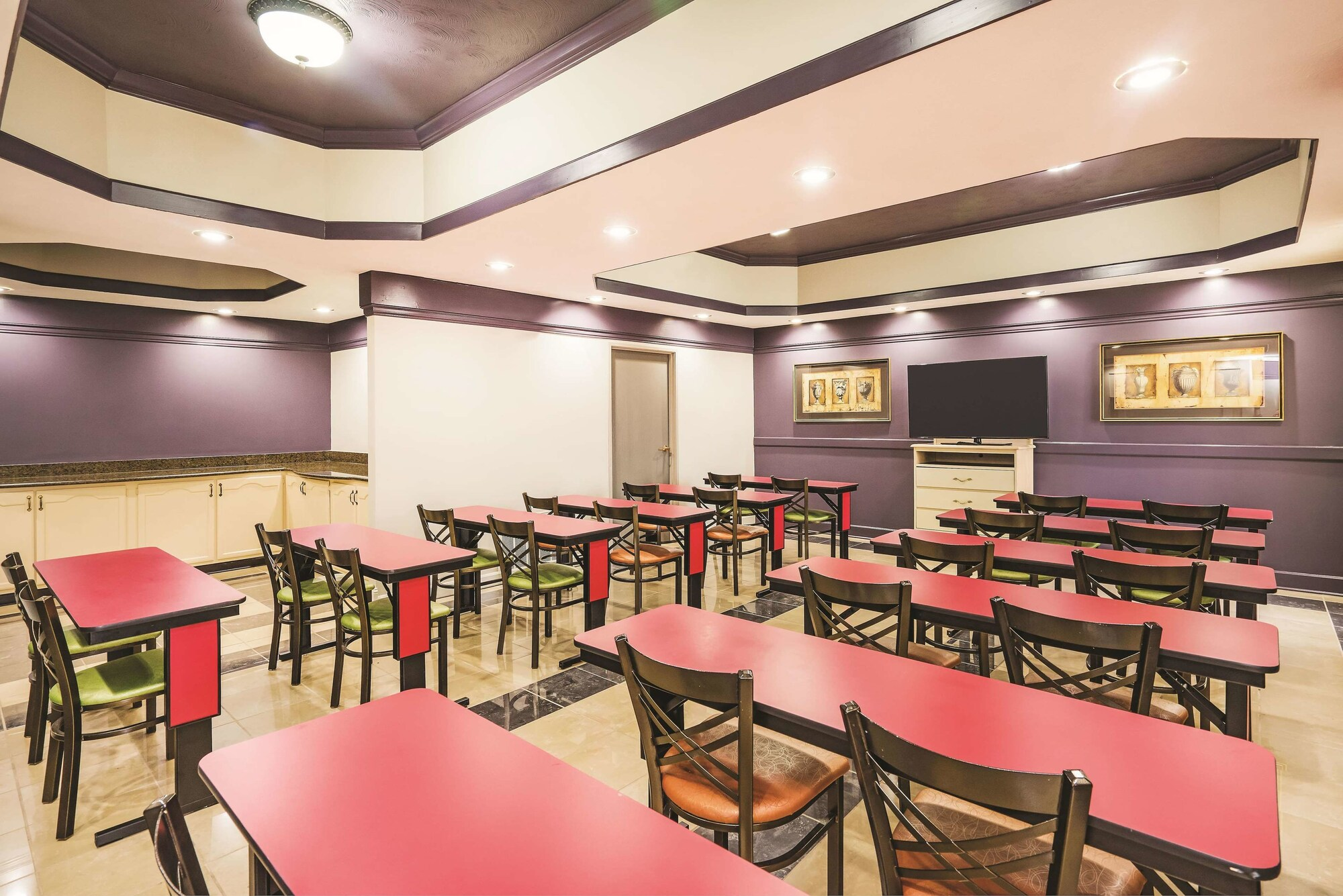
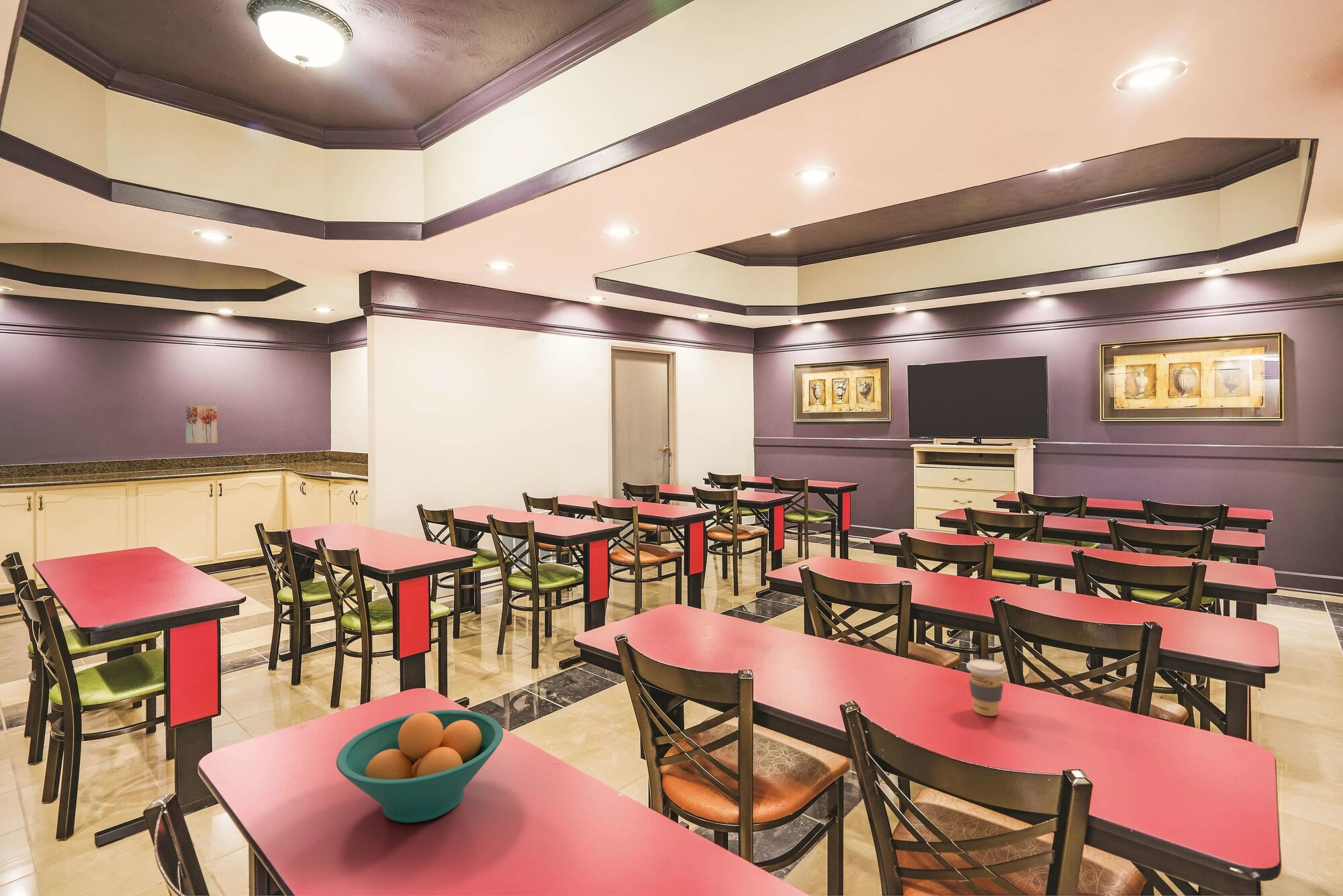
+ coffee cup (986, 688)
+ wall art (201, 424)
+ fruit bowl (423, 758)
